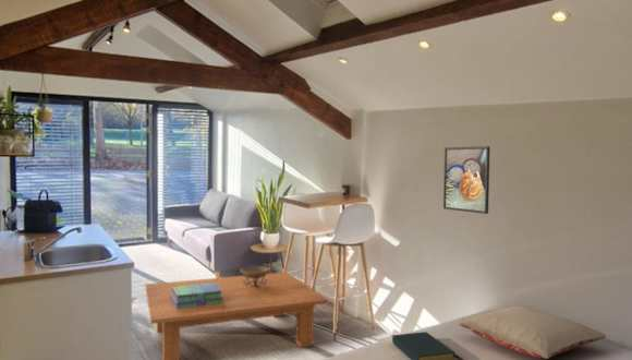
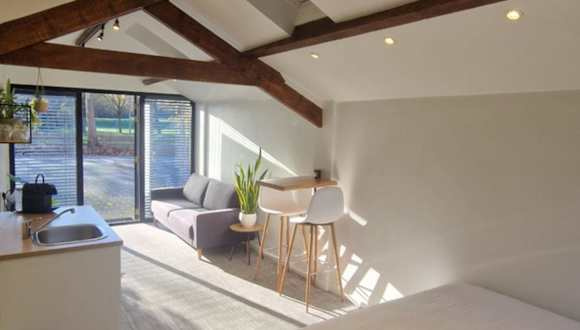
- stack of books (196, 293)
- pillow (528, 328)
- hardback book (422, 347)
- coffee table (231, 314)
- decorative bowl (255, 277)
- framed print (465, 179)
